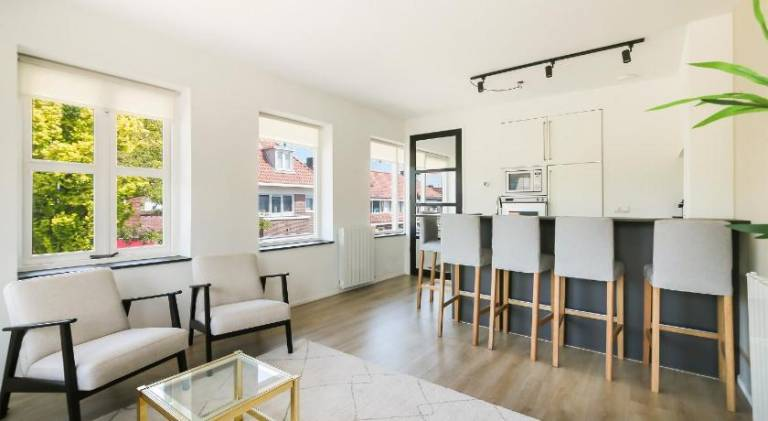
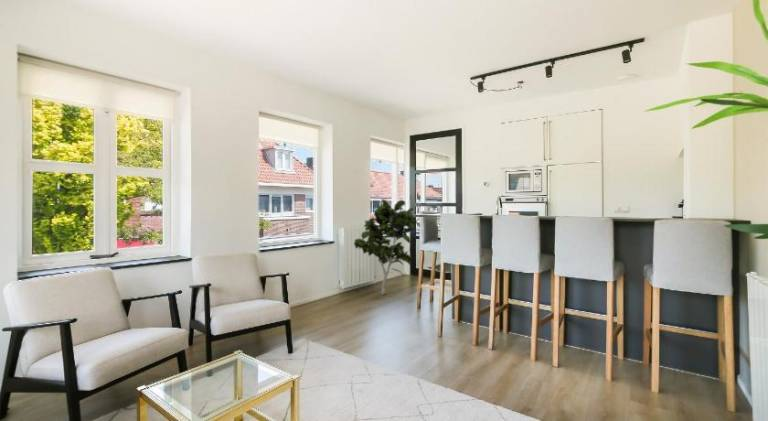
+ indoor plant (384, 246)
